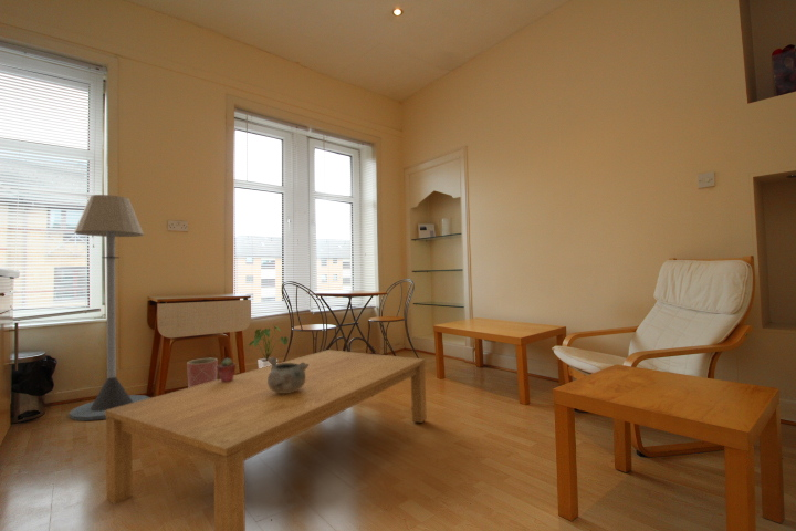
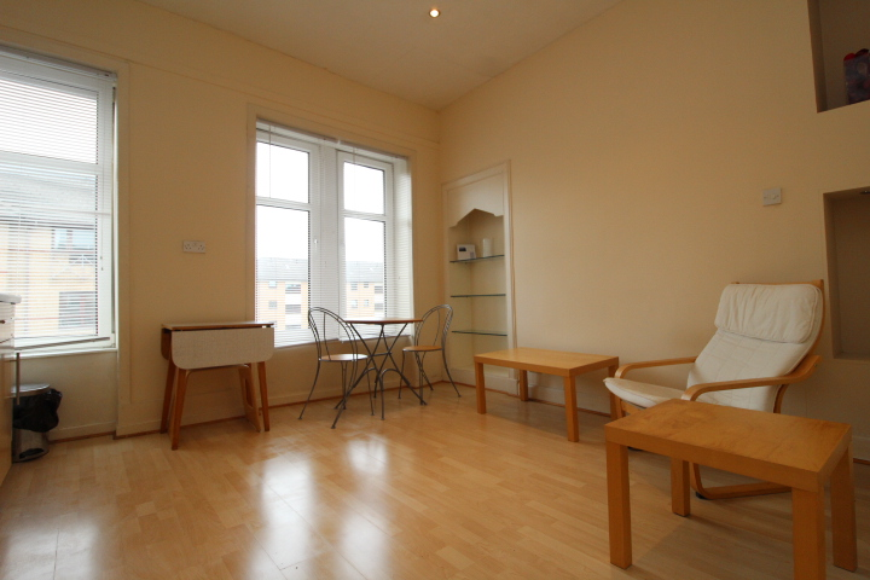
- floor lamp (111, 302)
- coffee table (297, 415)
- decorative bowl (286, 375)
- planter (202, 374)
- potted succulent (227, 368)
- house plant (271, 352)
